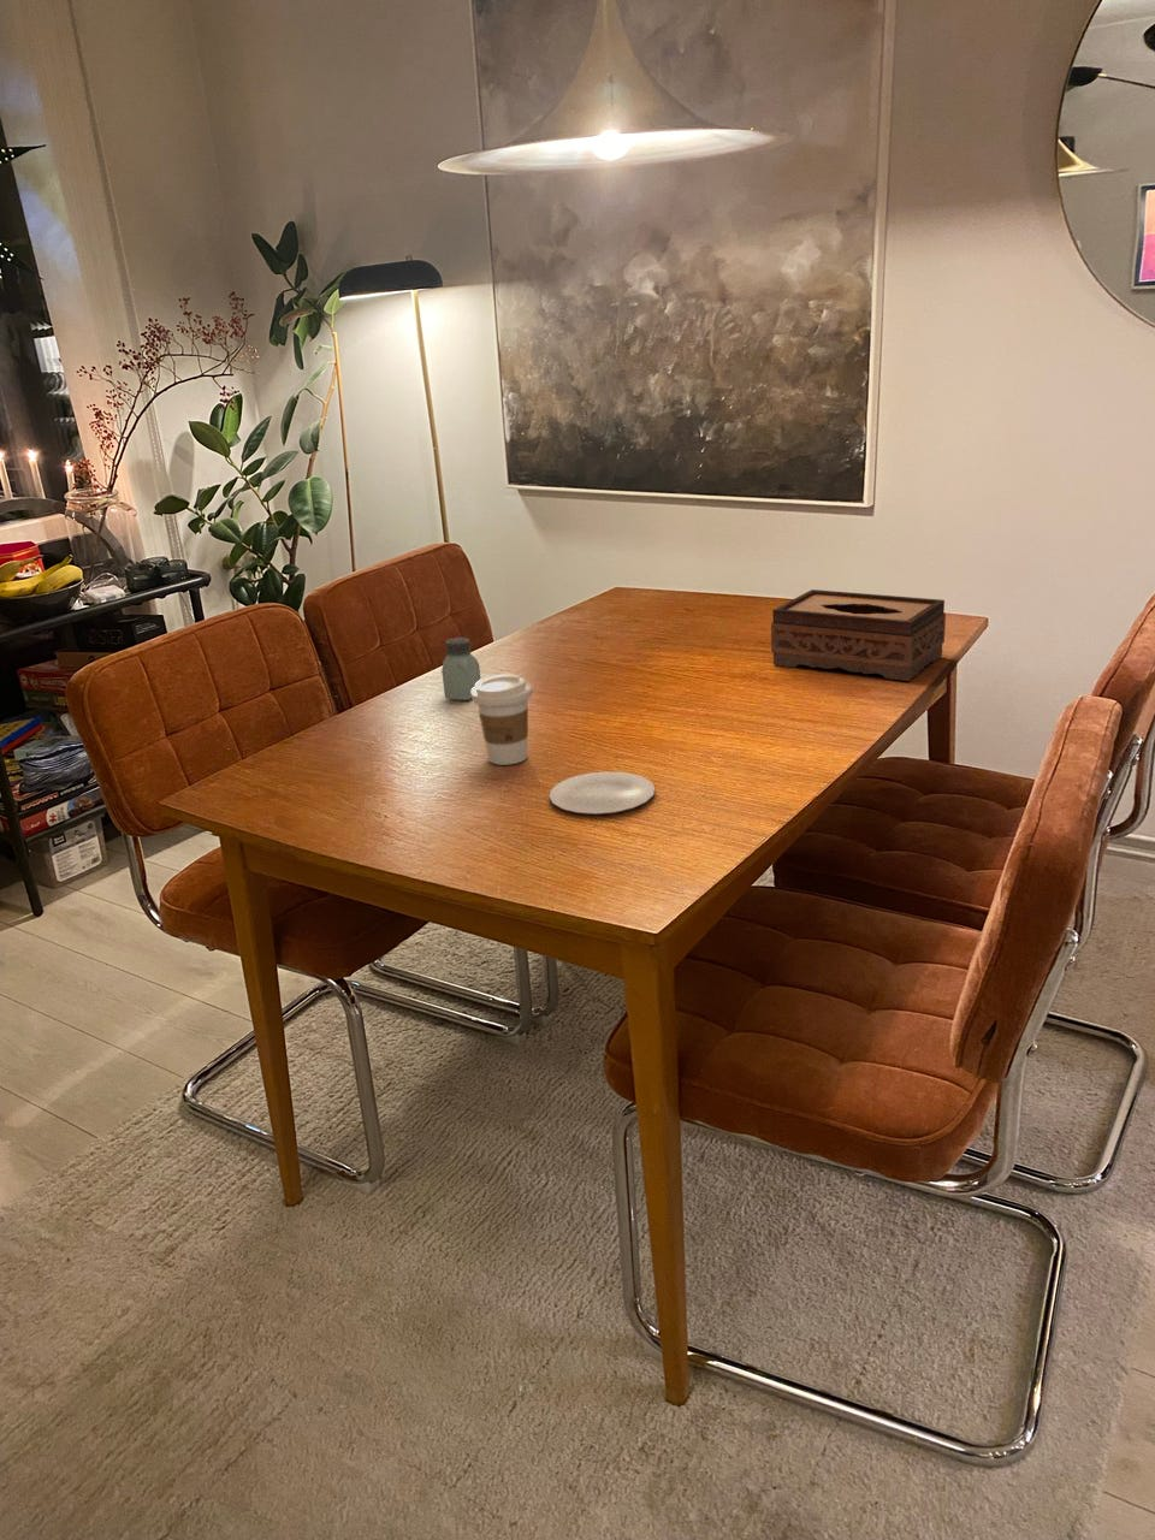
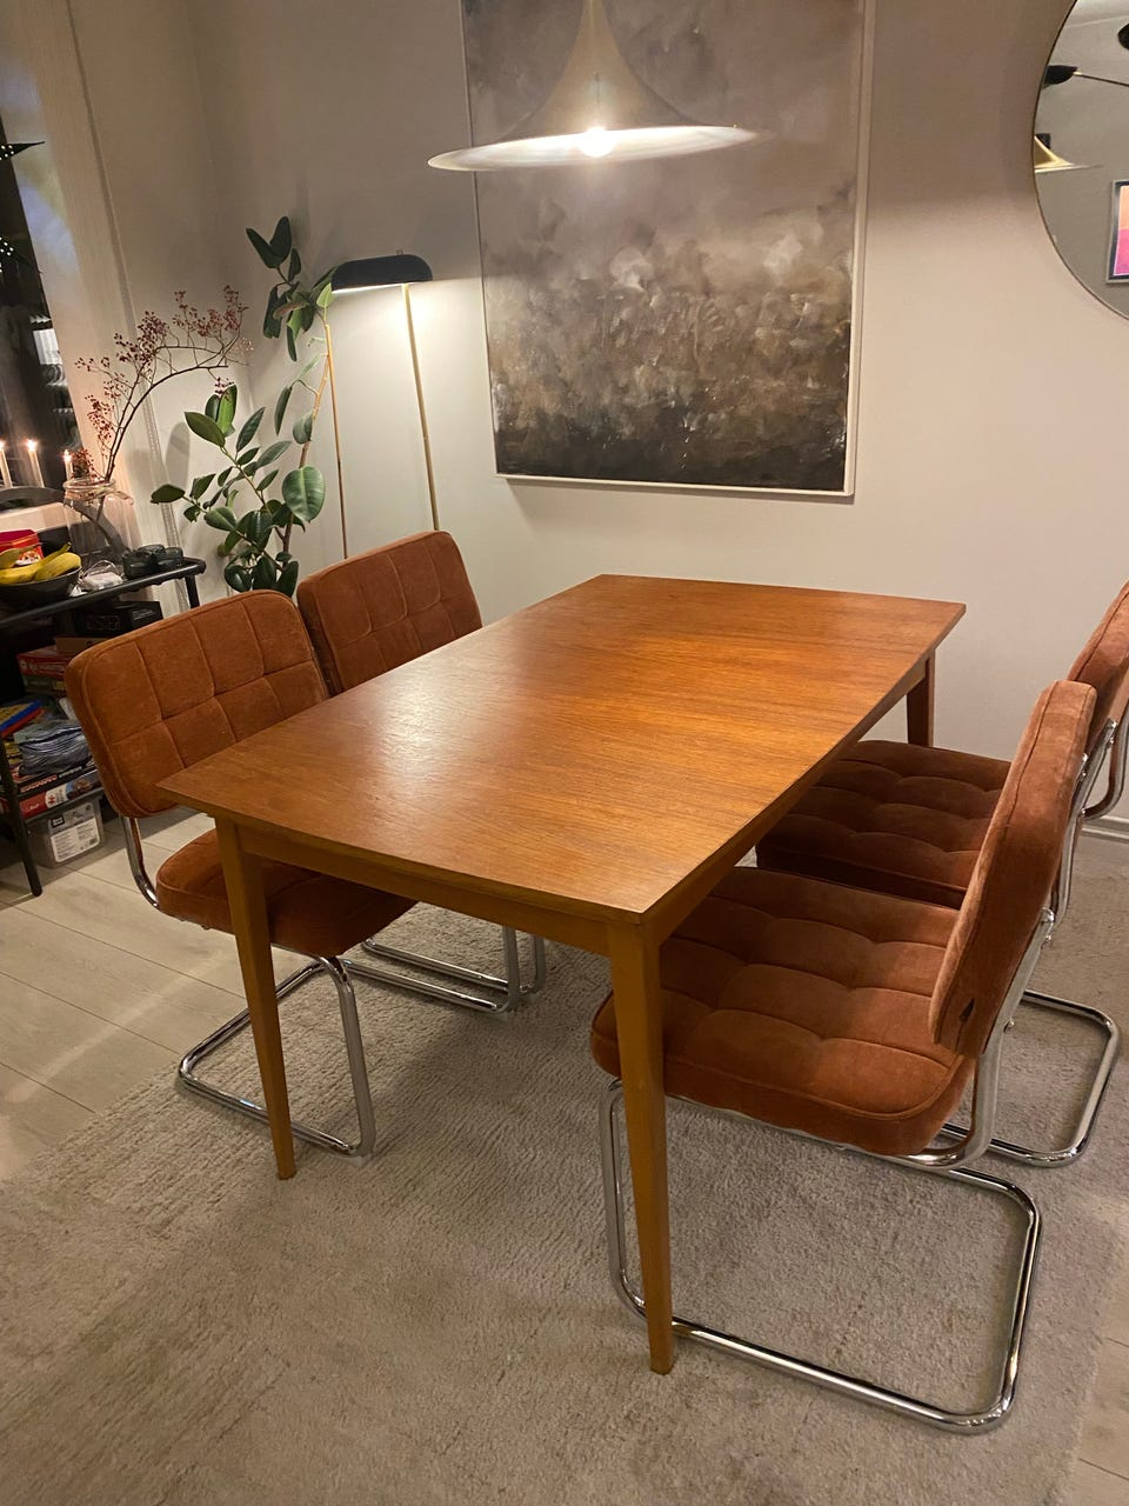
- saltshaker (460, 668)
- plate (591, 772)
- tissue box (857, 632)
- coffee cup (505, 719)
